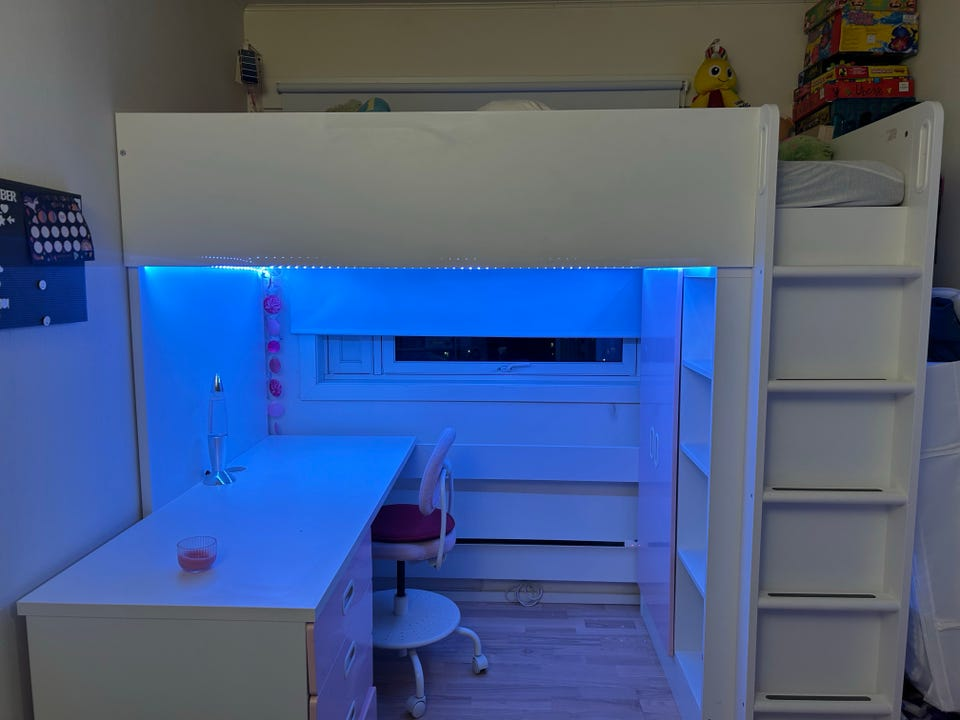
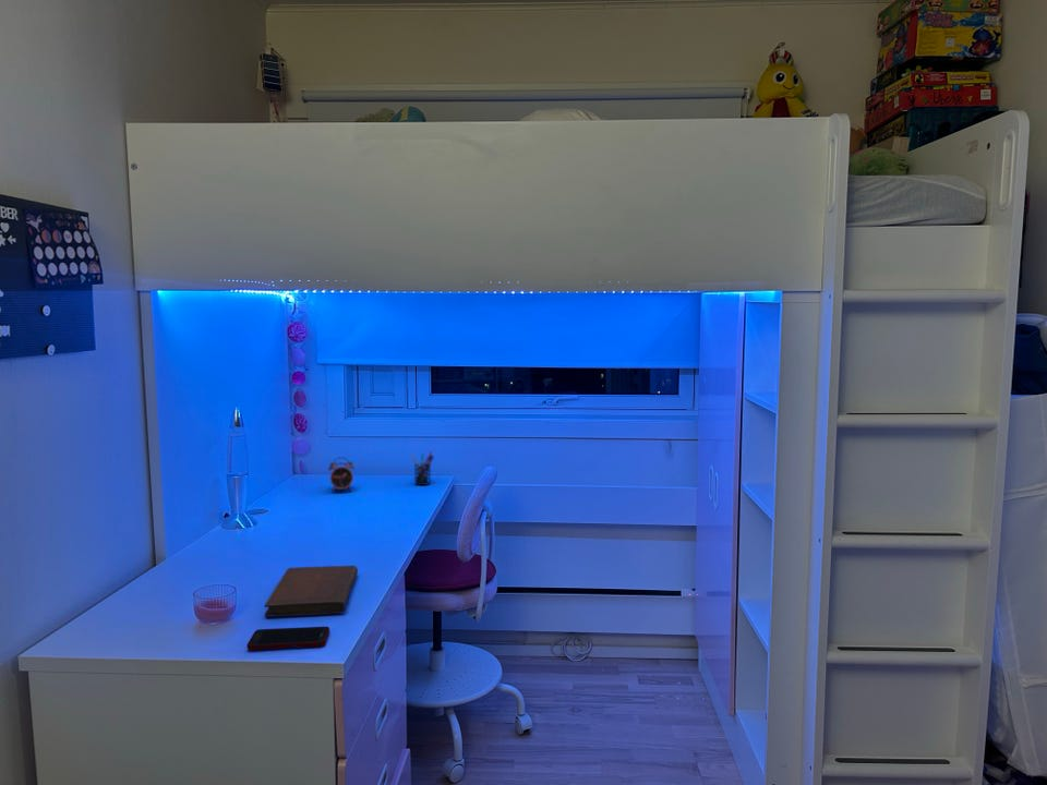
+ cell phone (289, 638)
+ notebook (314, 589)
+ alarm clock (341, 474)
+ pen holder (423, 467)
